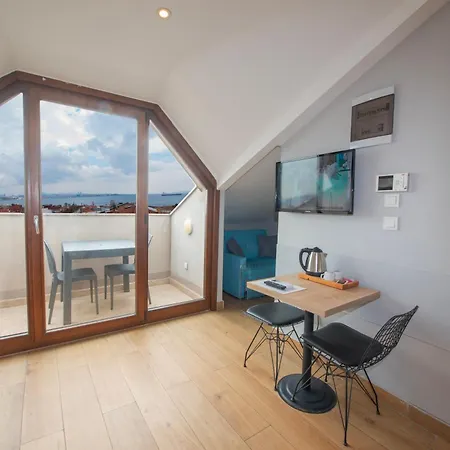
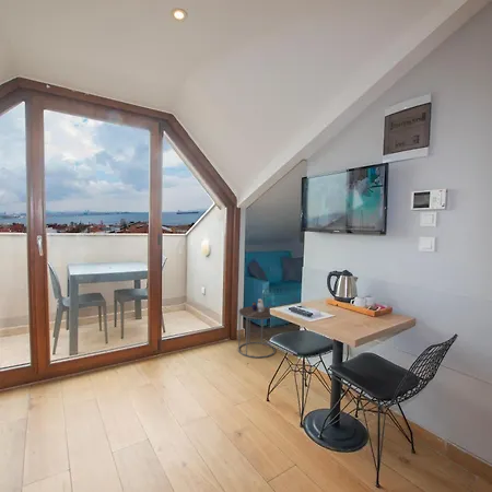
+ side table (261, 324)
